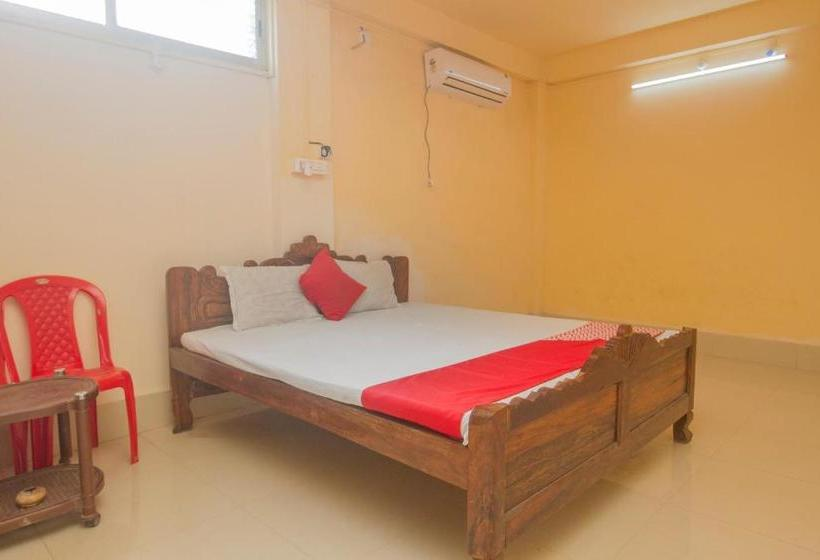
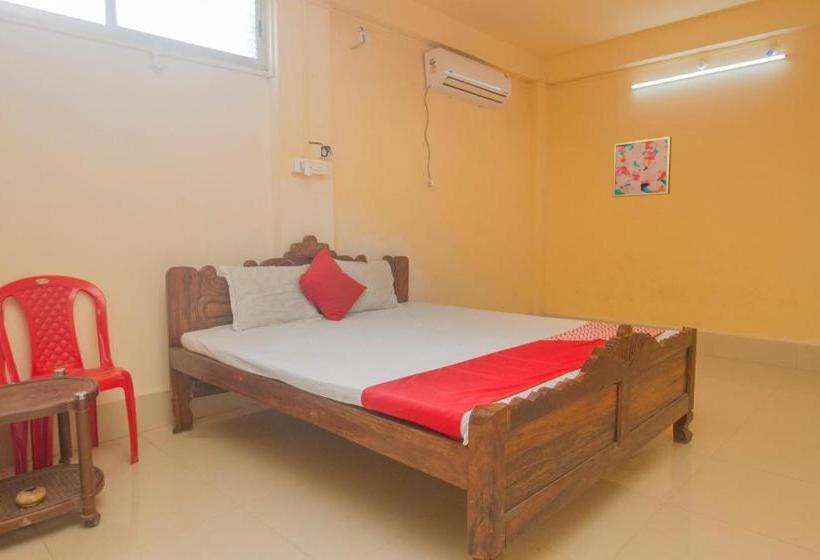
+ wall art (641, 168)
